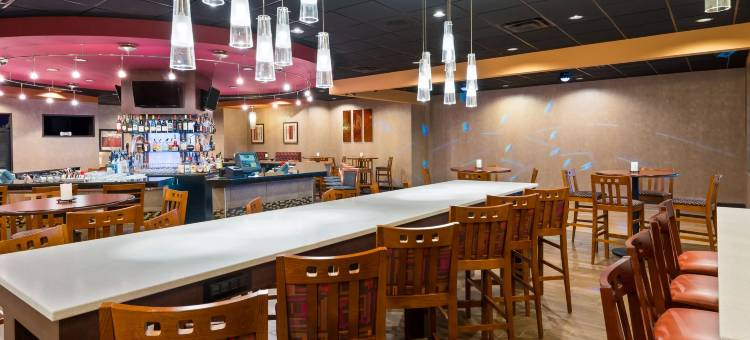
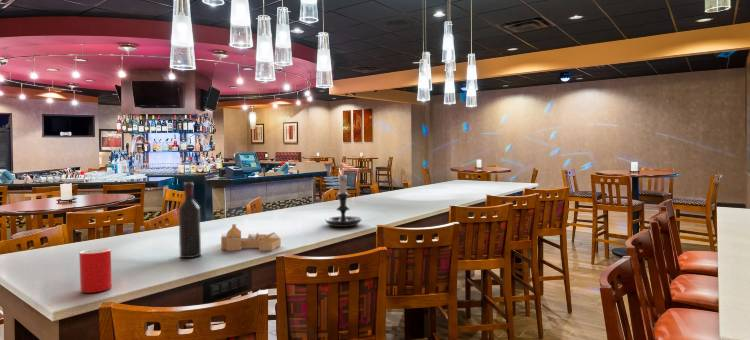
+ candle holder (343, 198)
+ wine bottle (189, 219)
+ house frame (251, 236)
+ cup (94, 269)
